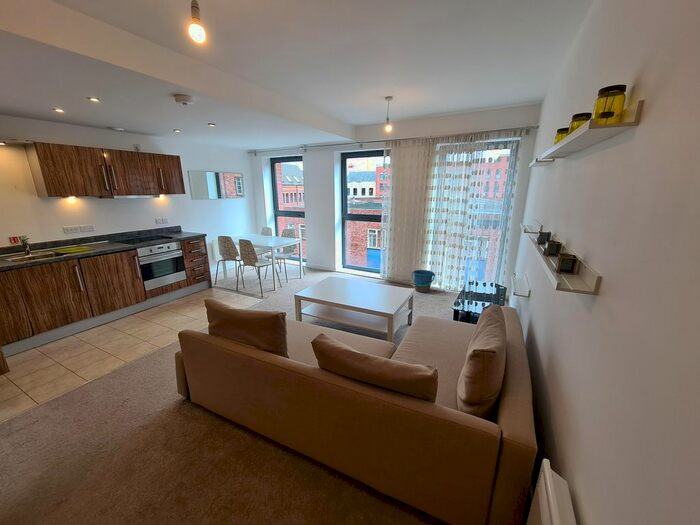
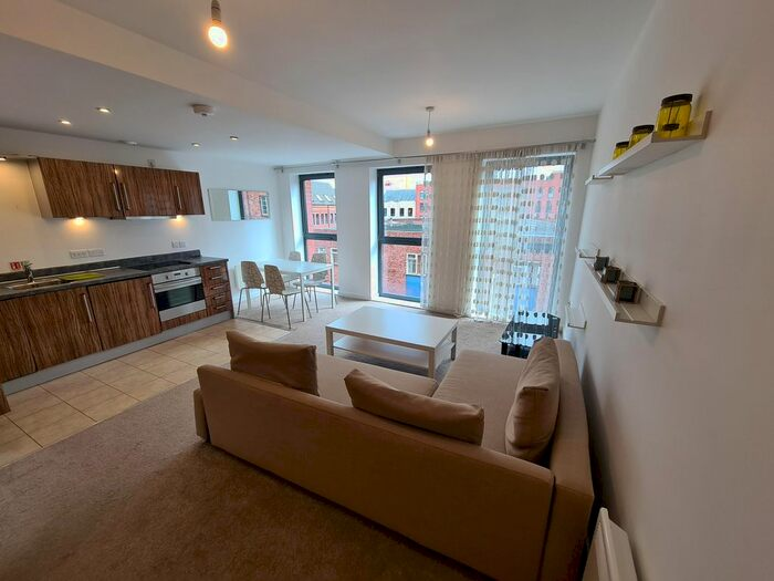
- bucket (422, 281)
